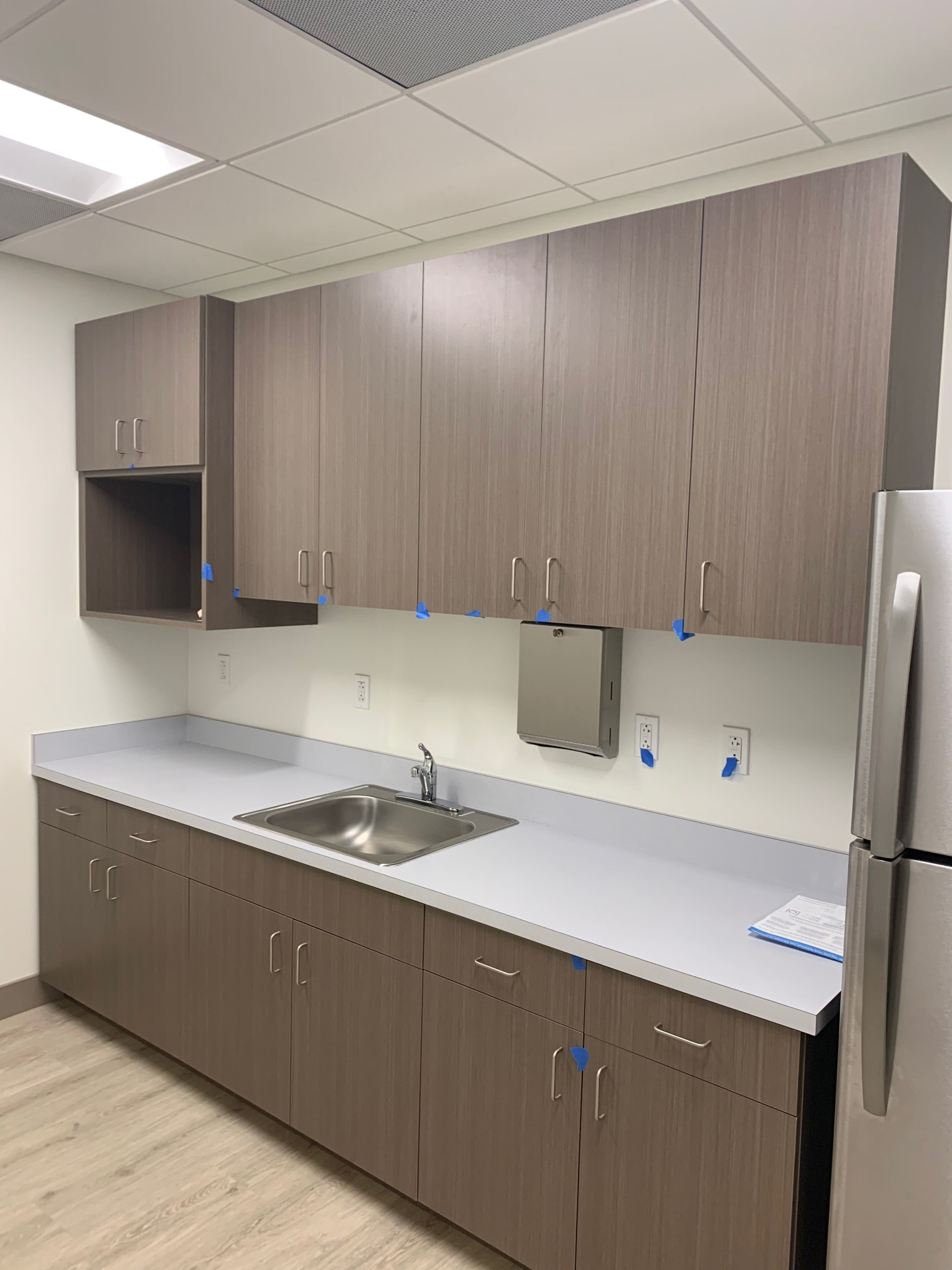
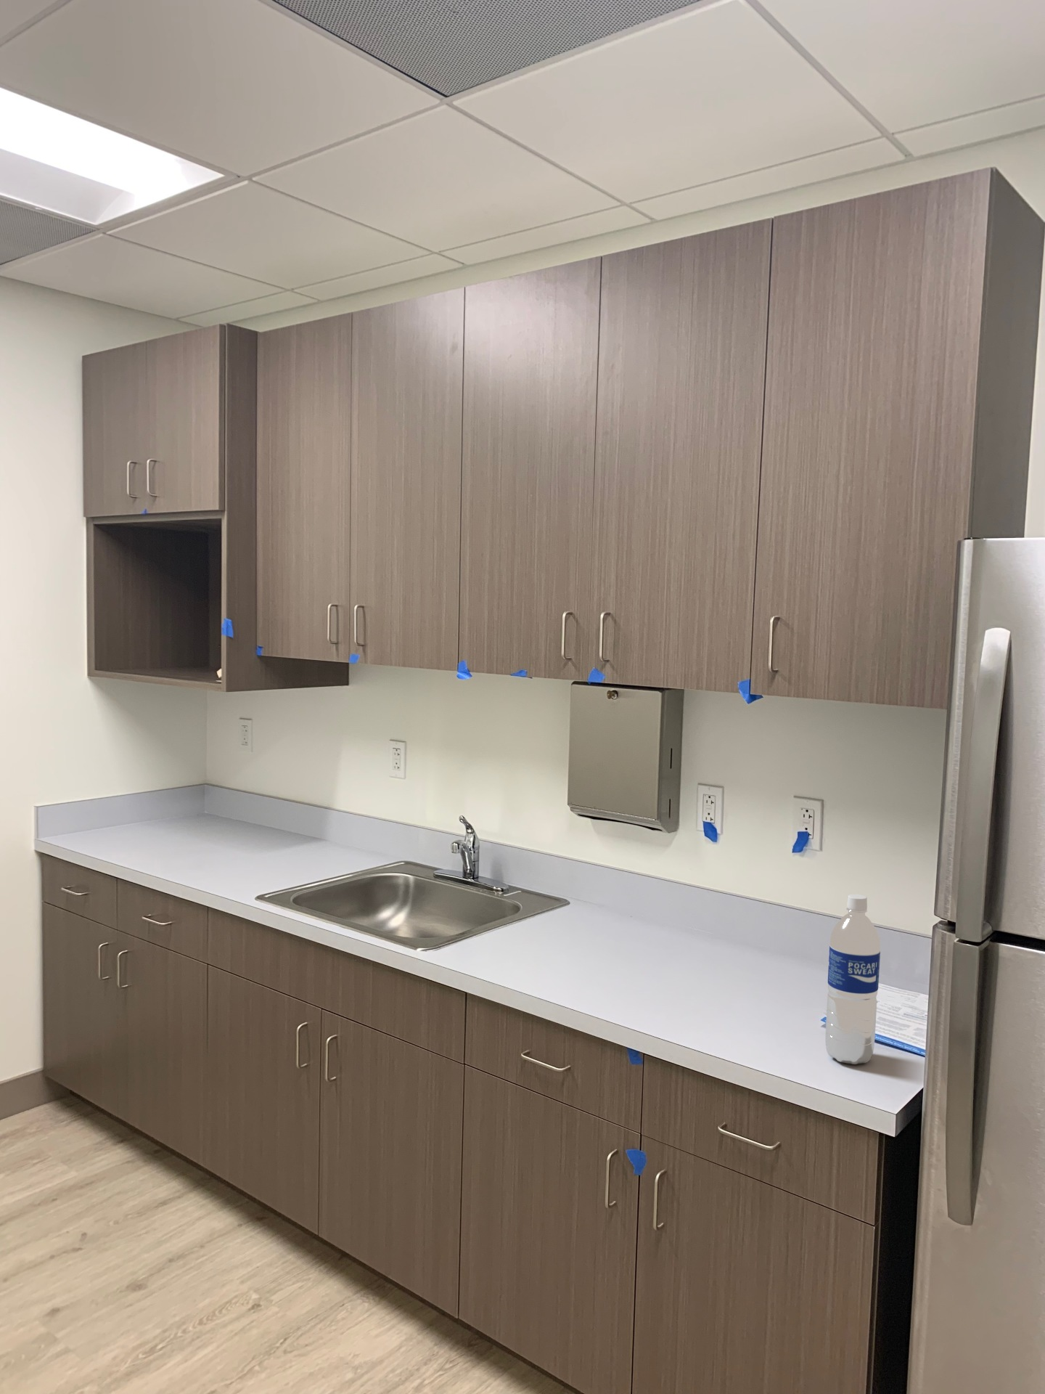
+ water bottle (853, 977)
